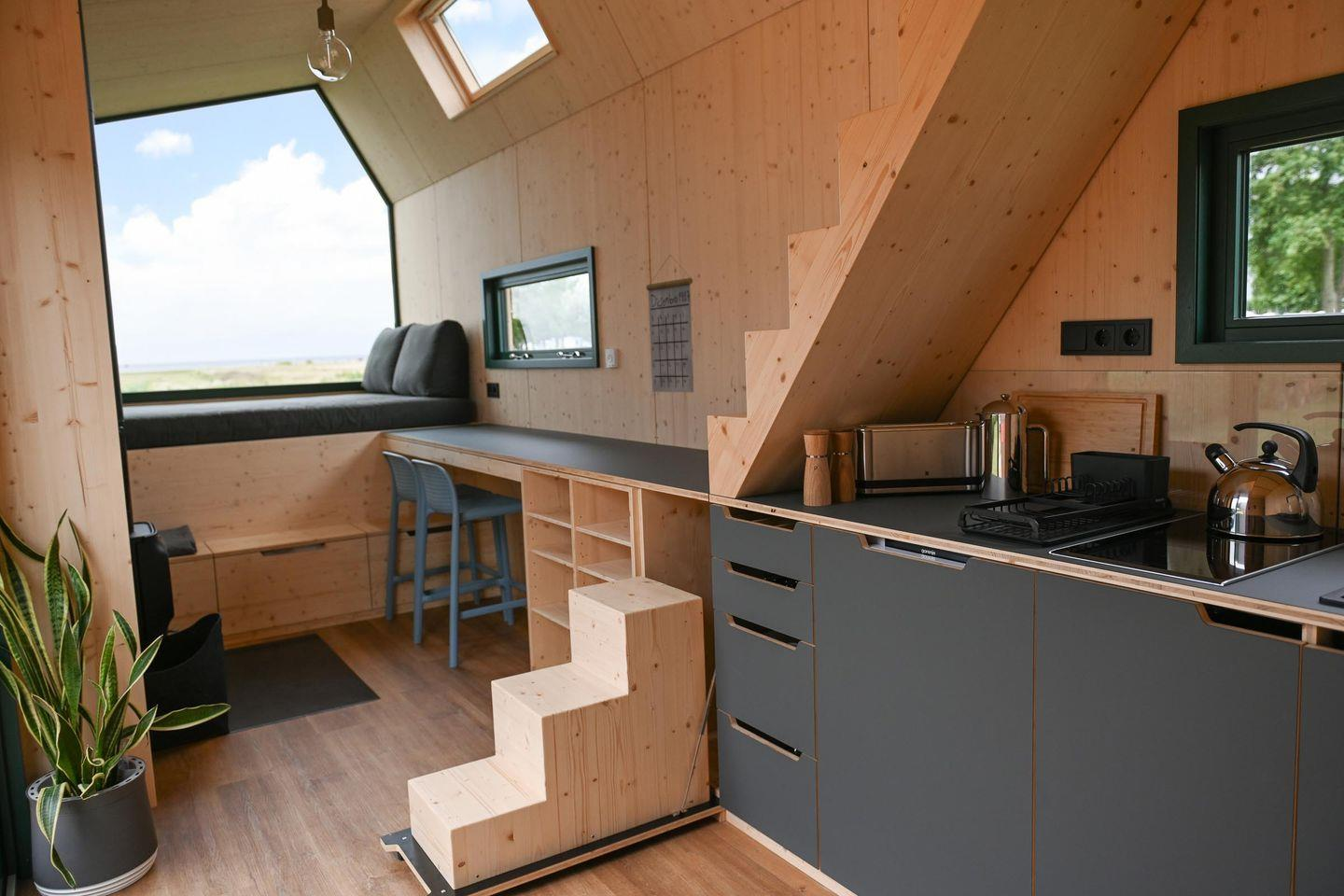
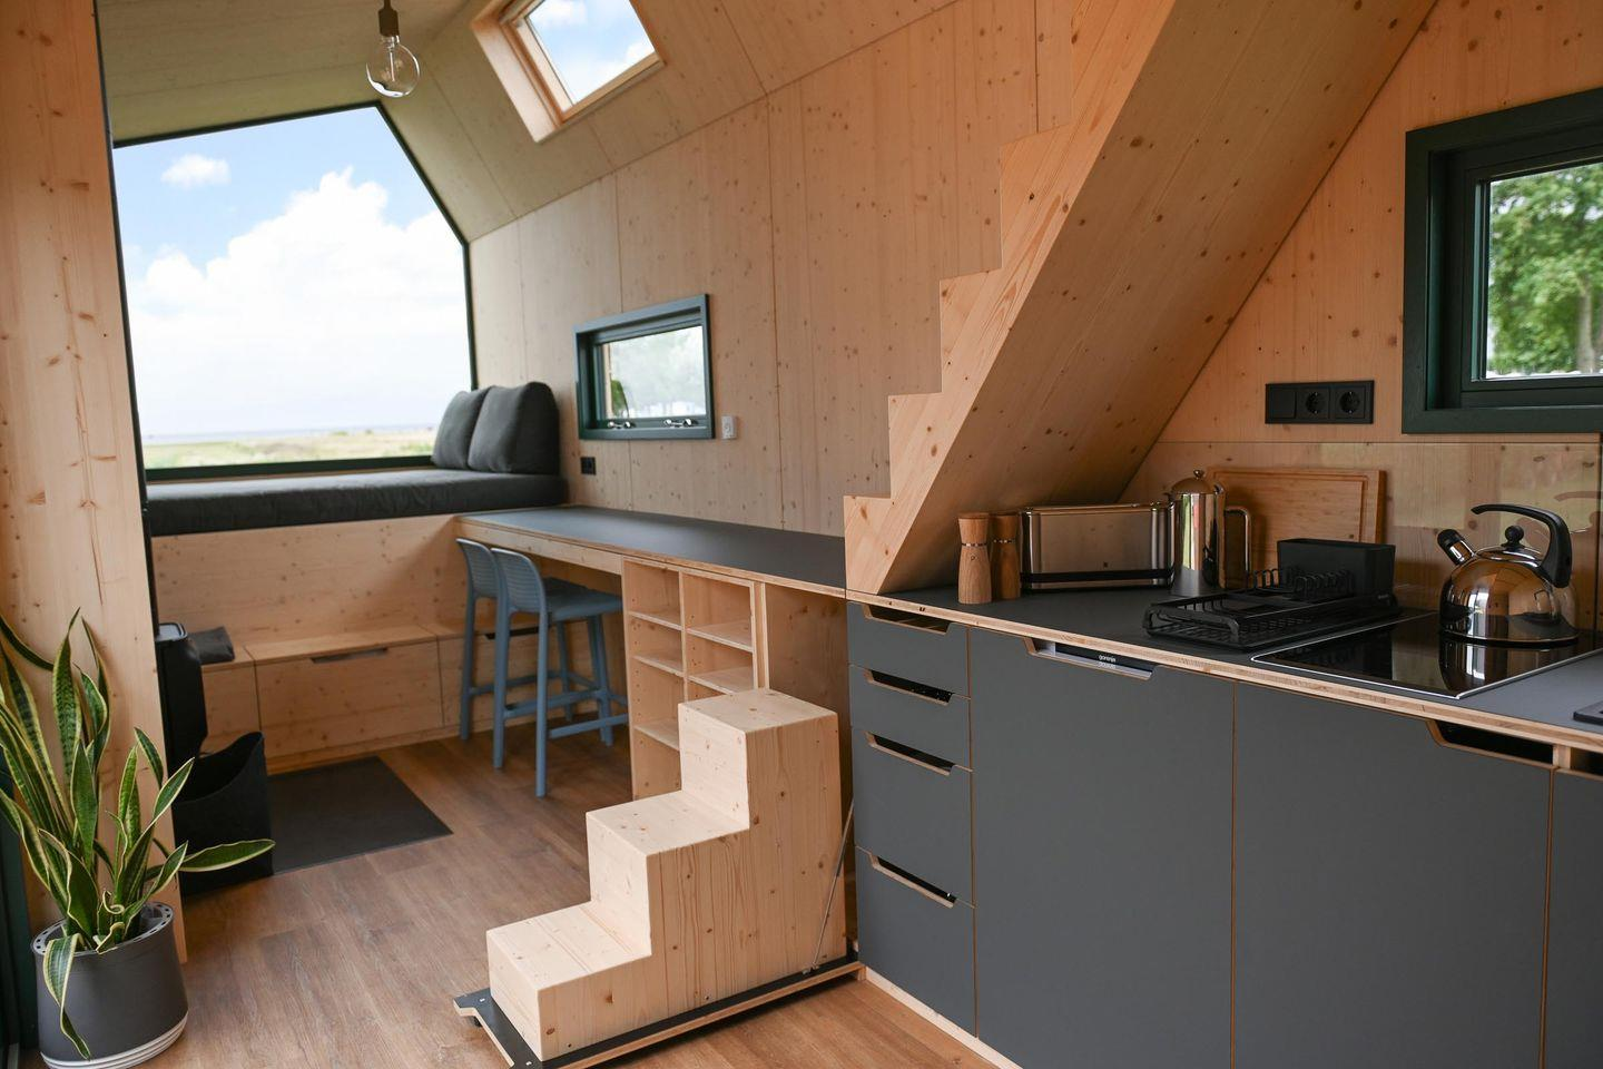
- calendar (670, 323)
